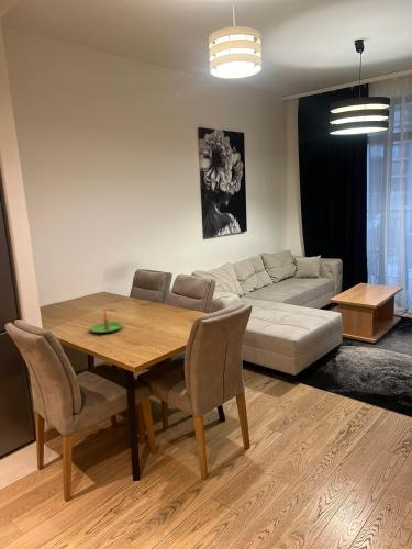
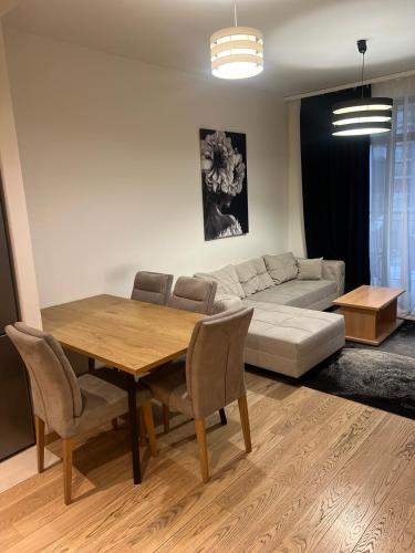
- candle (105, 318)
